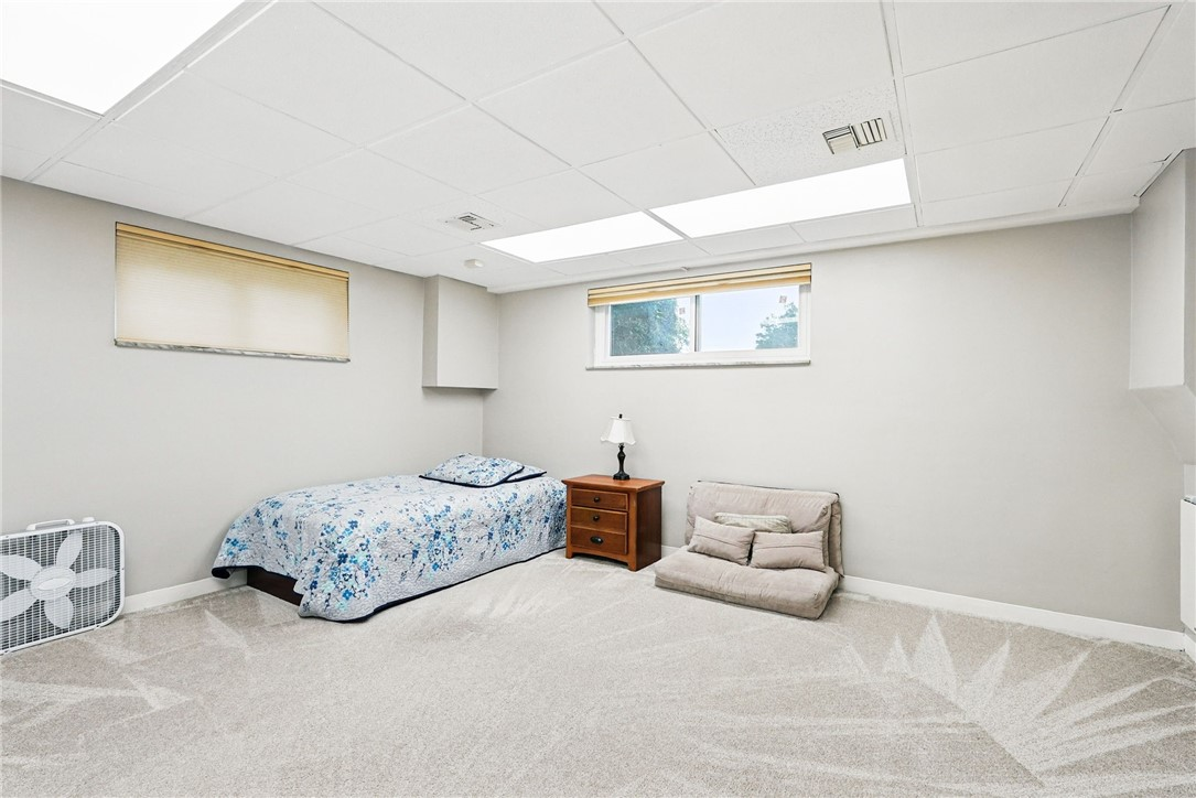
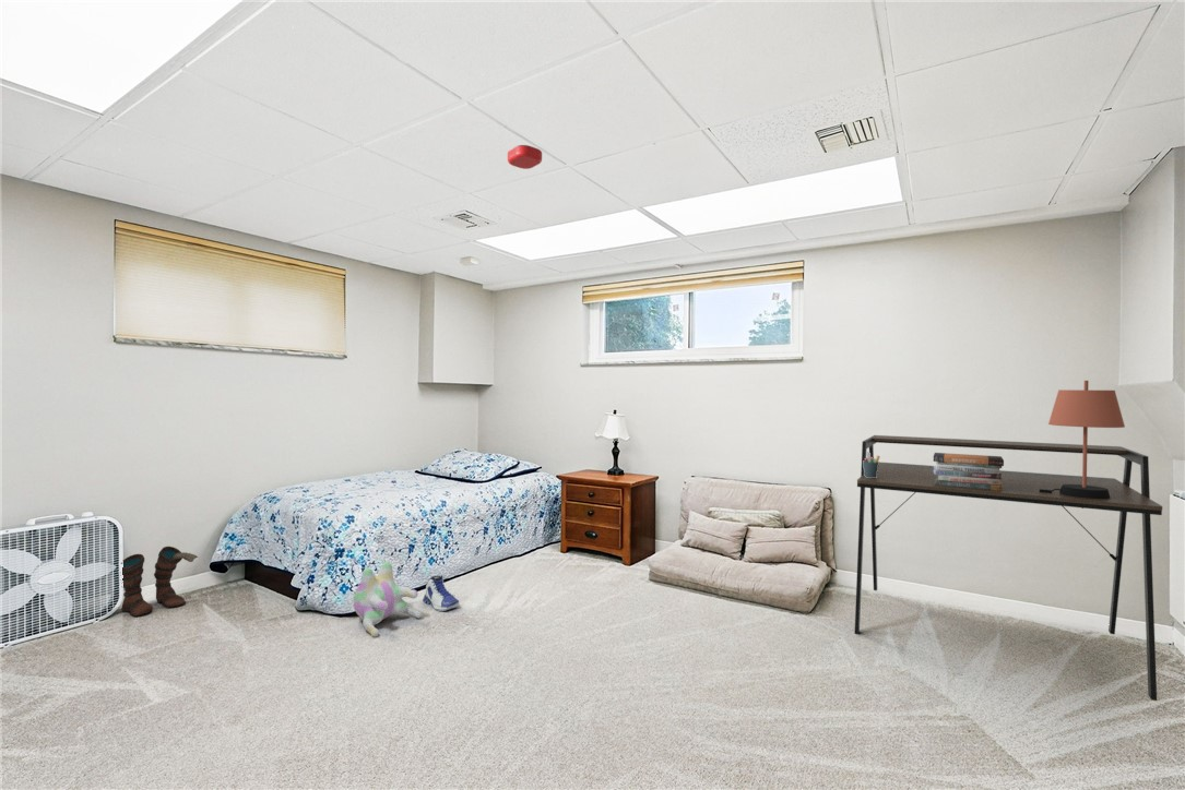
+ plush toy (381, 594)
+ pen holder (870, 465)
+ desk (990, 499)
+ sneaker (438, 590)
+ smoke detector (524, 156)
+ boots (159, 577)
+ book stack (967, 470)
+ table lamp (1083, 436)
